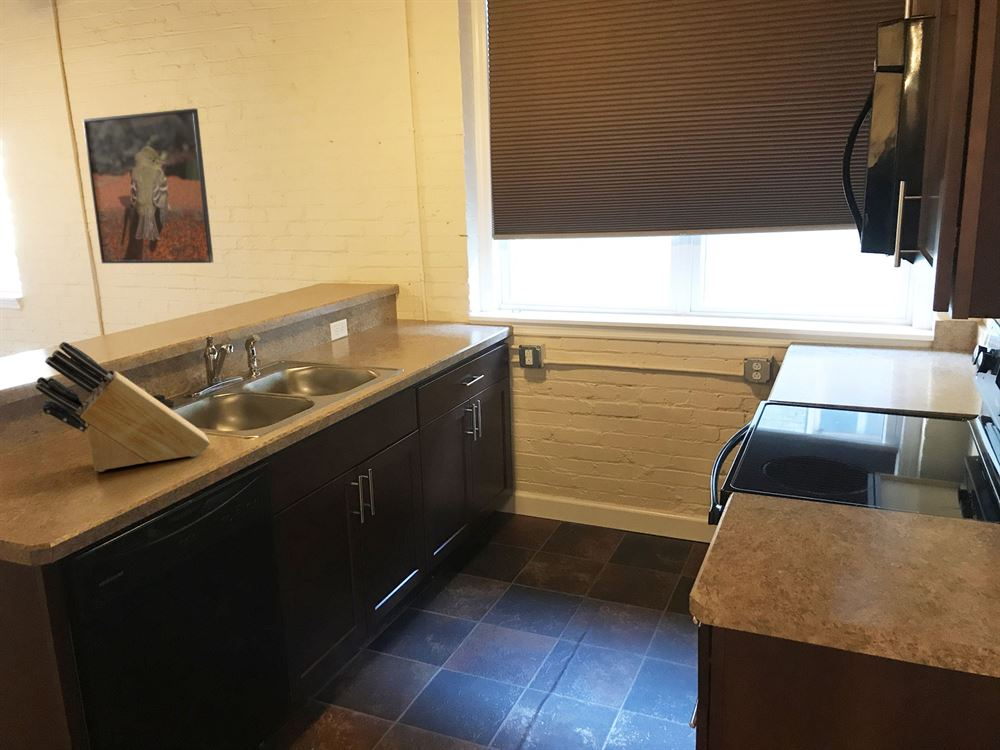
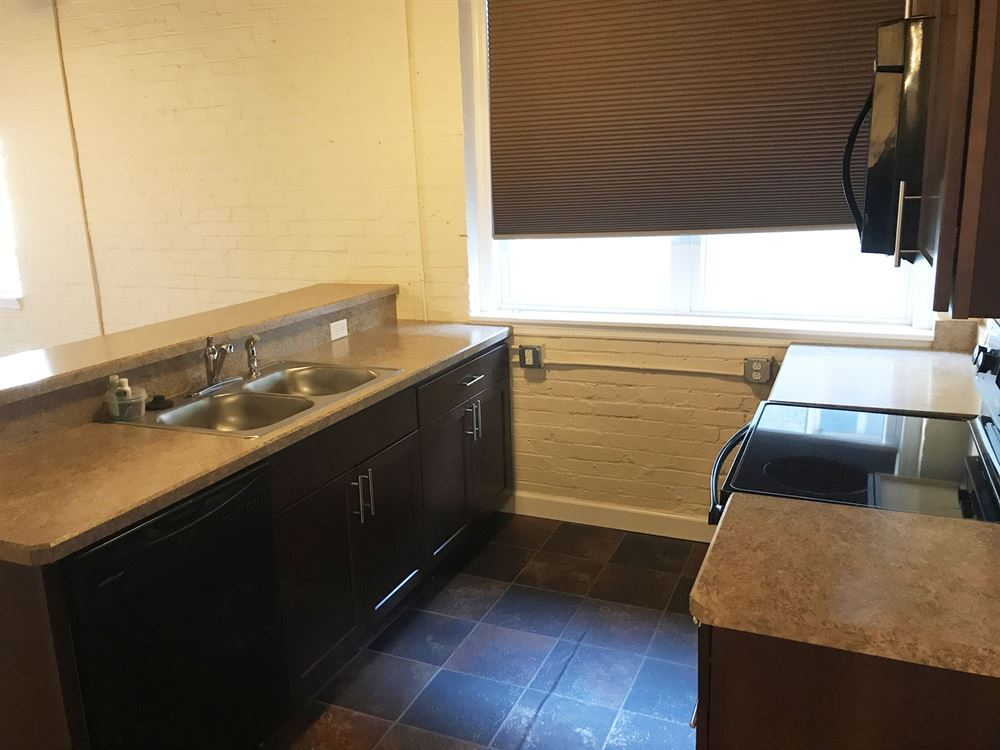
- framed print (147, 190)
- knife block (124, 399)
